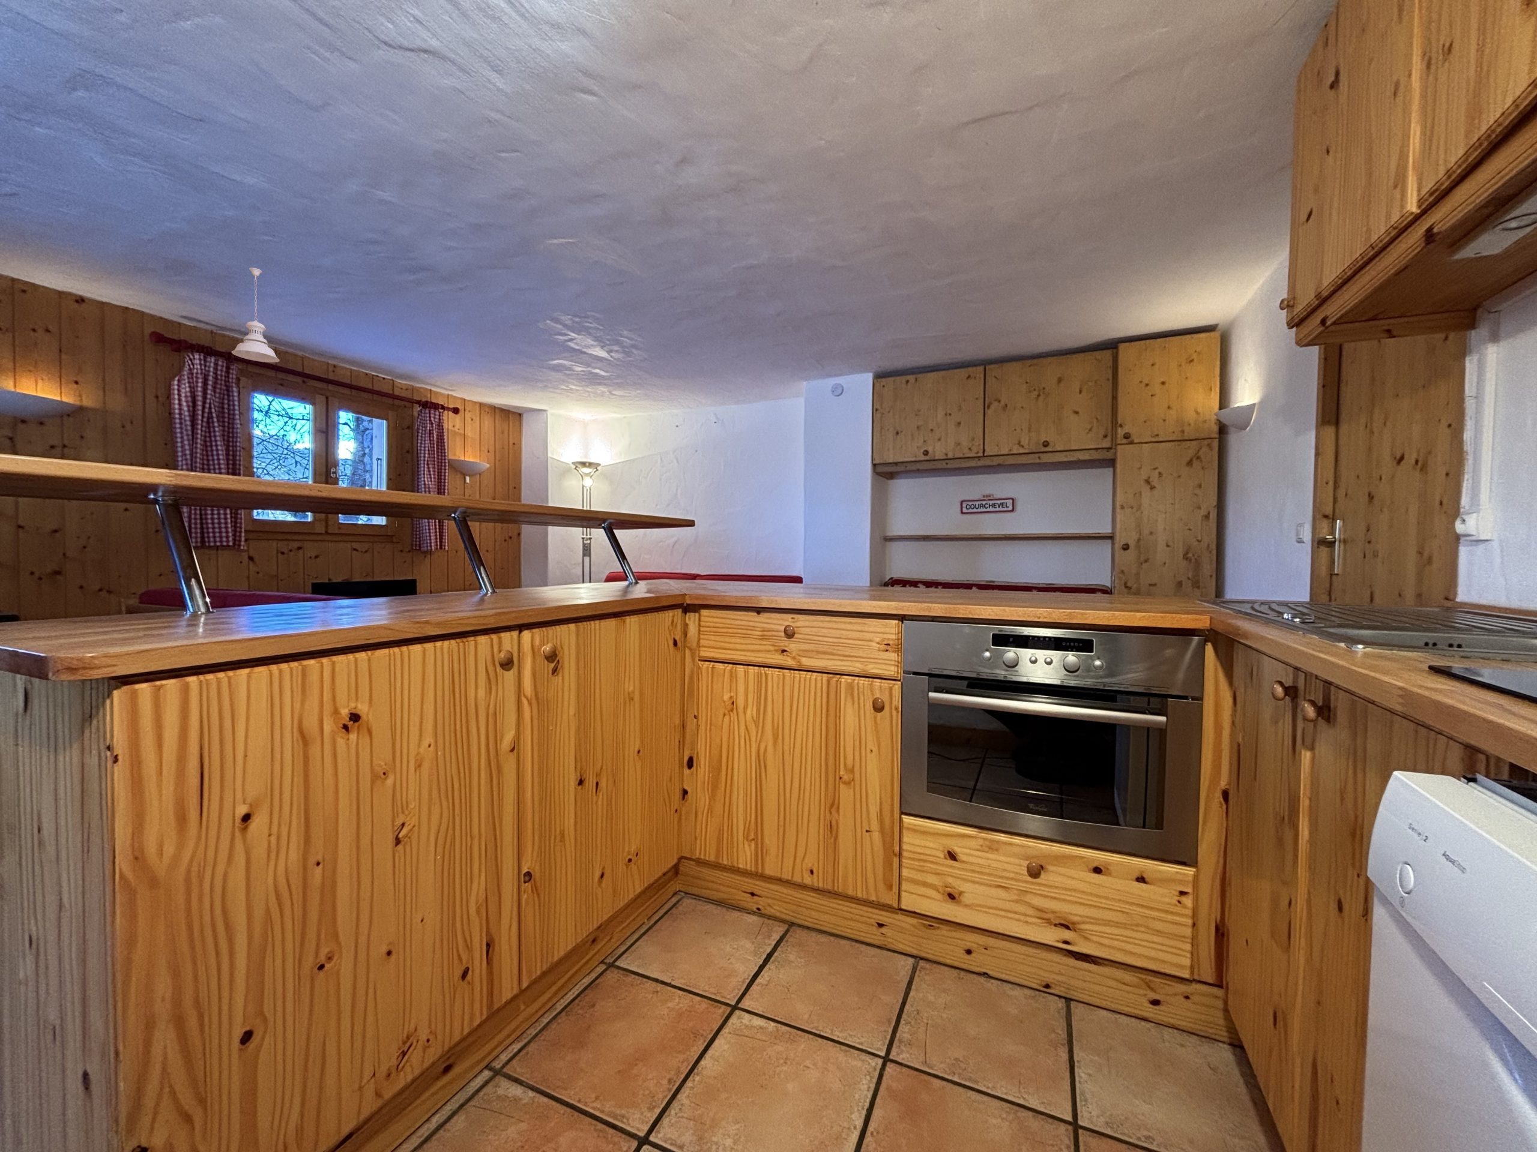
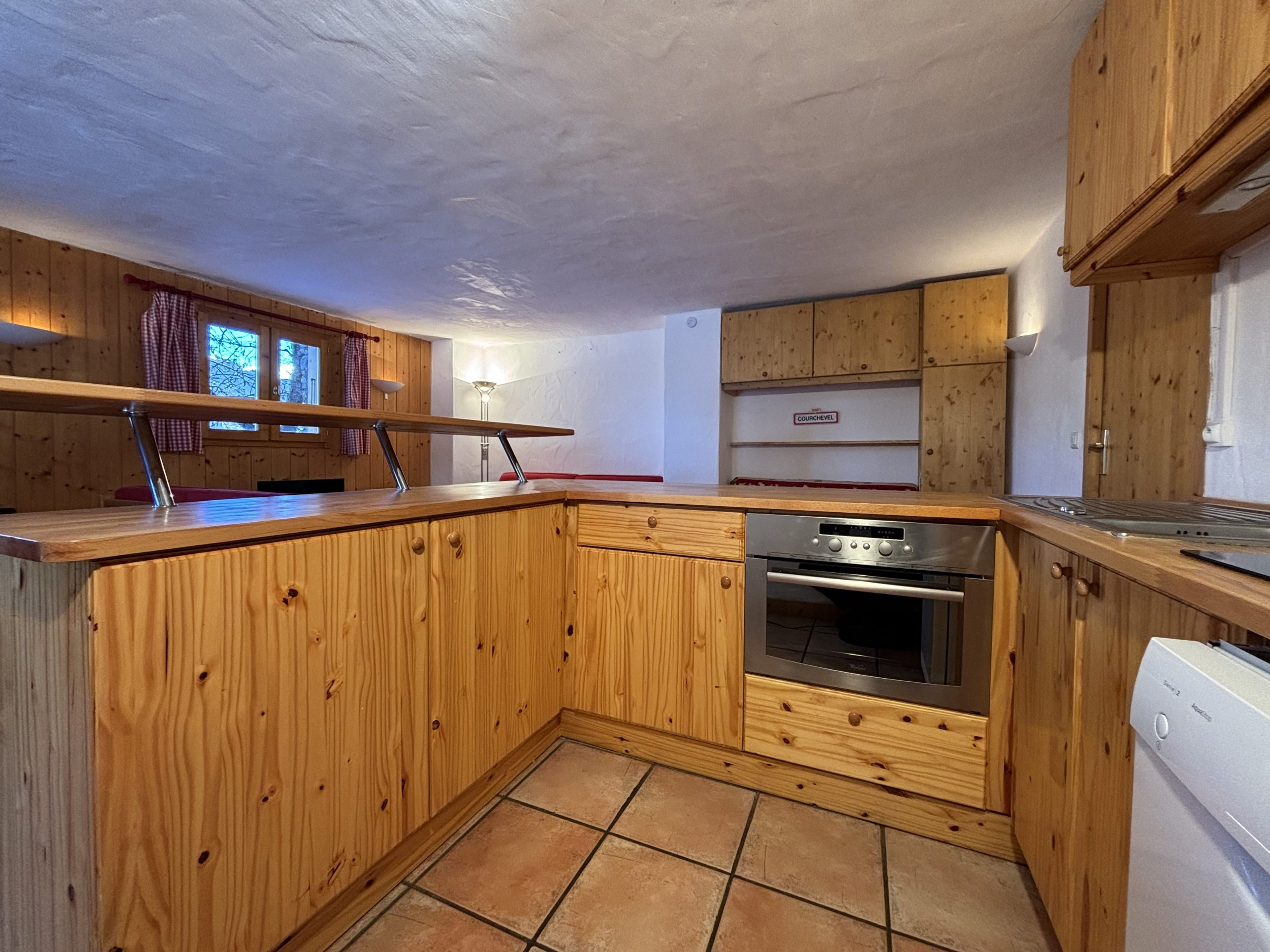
- pendant light (257, 313)
